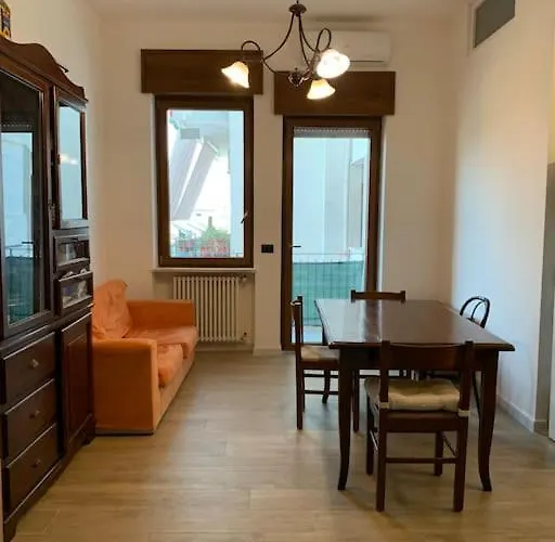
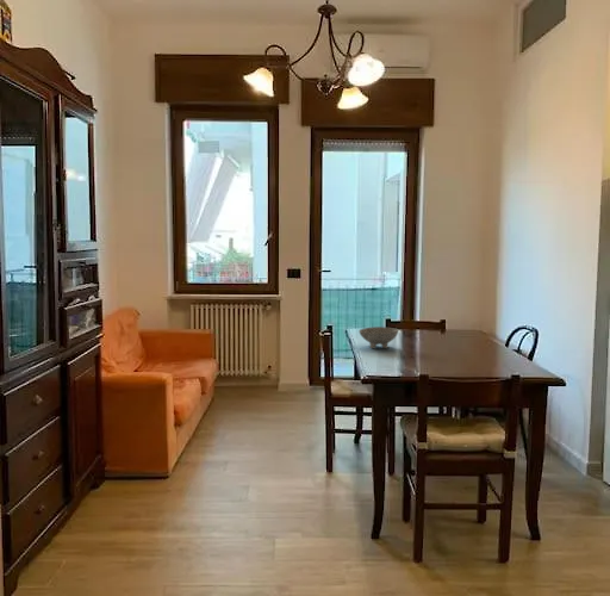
+ bowl (378, 337)
